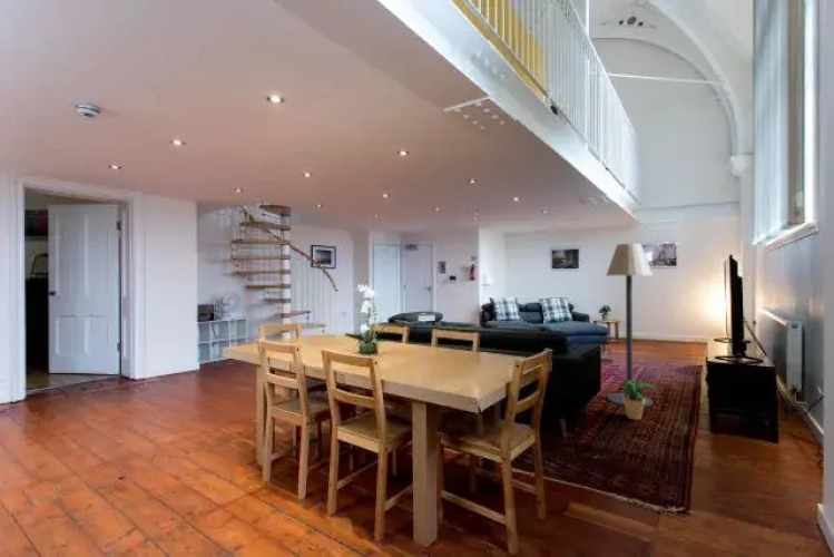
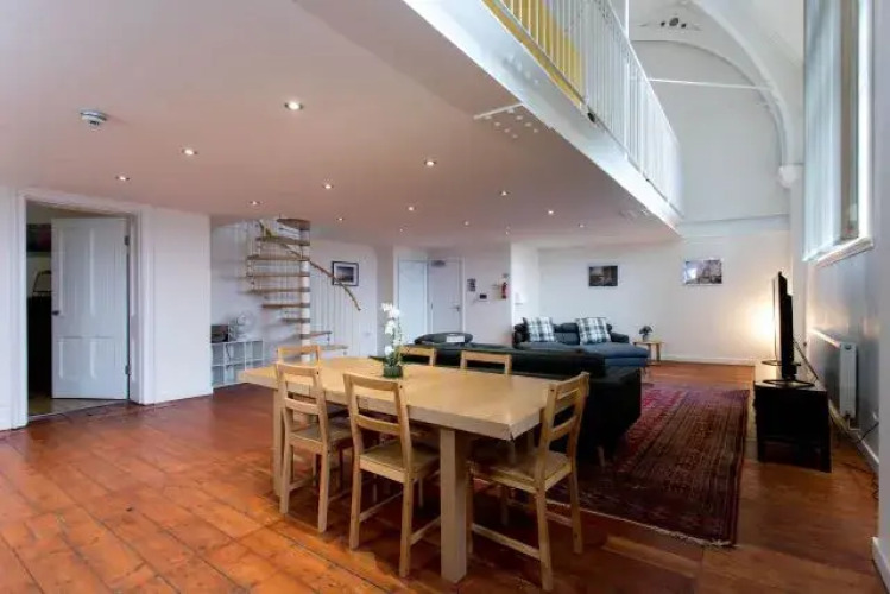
- potted plant (634, 399)
- floor lamp (629, 322)
